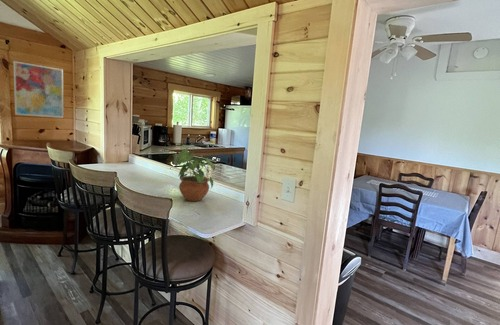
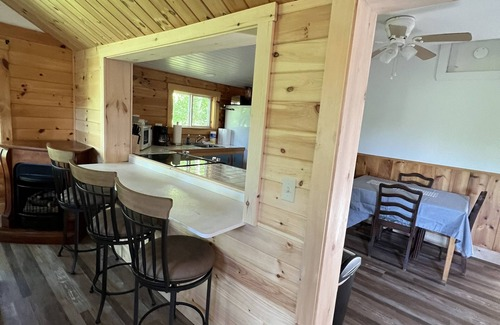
- potted plant (191, 173)
- wall art (39, 91)
